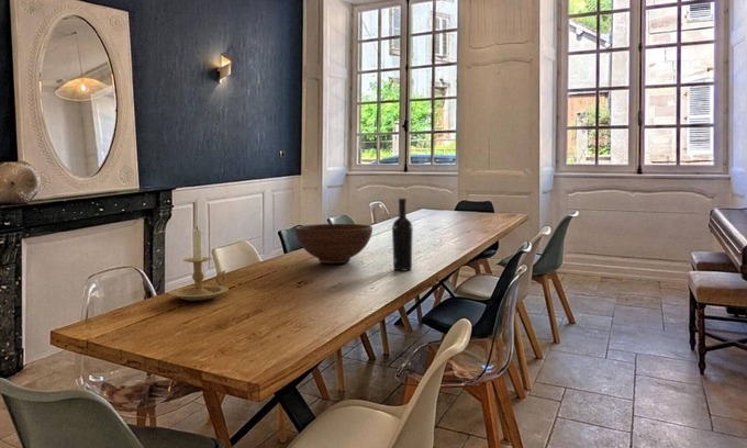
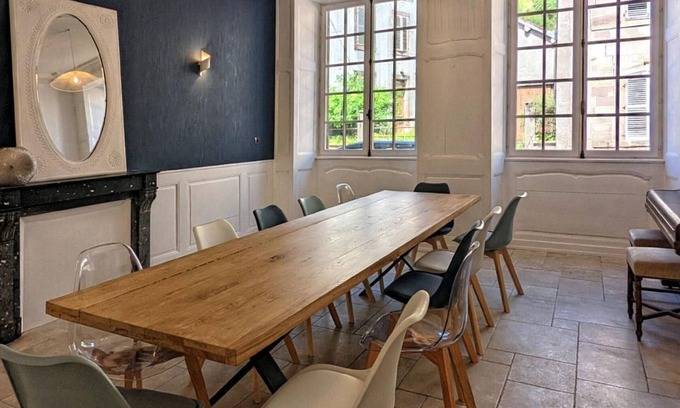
- candle holder (198, 261)
- fruit bowl (334, 244)
- wine bottle (402, 234)
